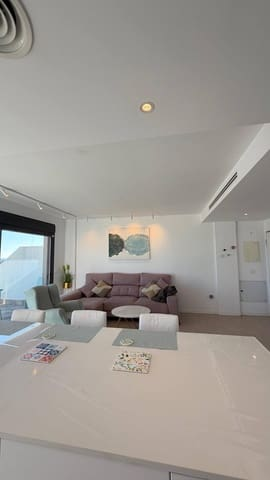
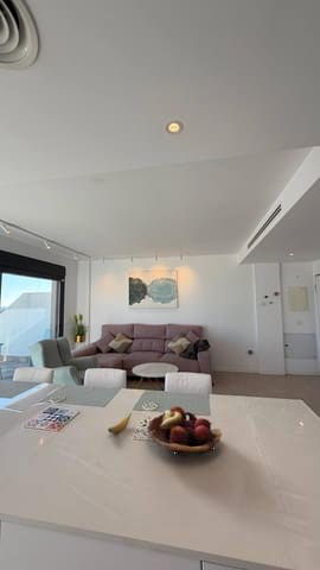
+ banana (120, 424)
+ fruit basket (181, 428)
